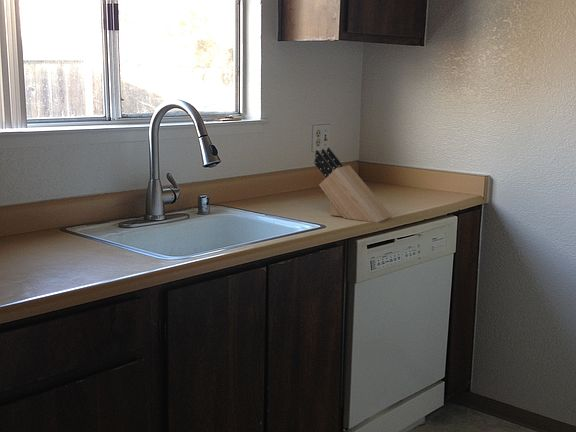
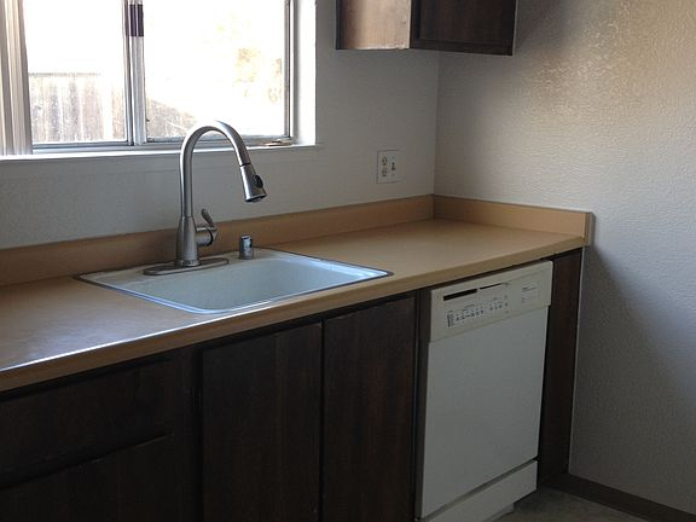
- knife block (350, 183)
